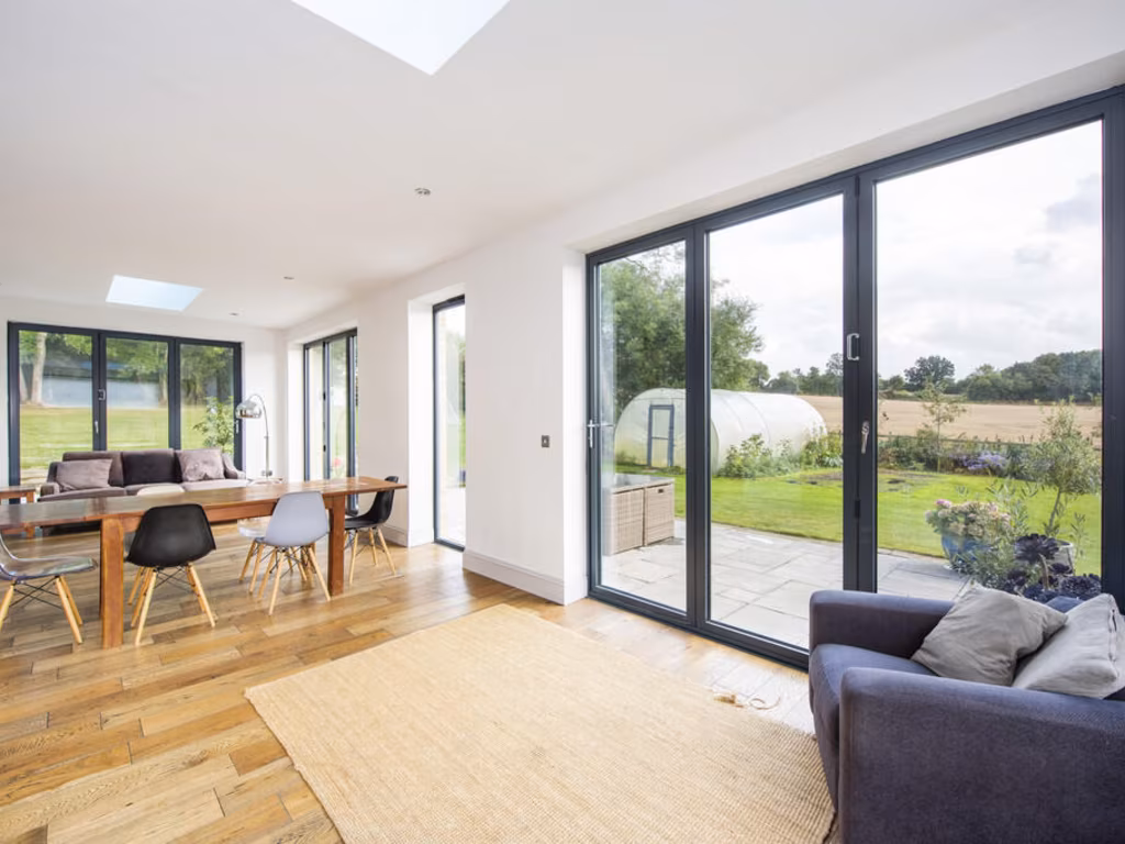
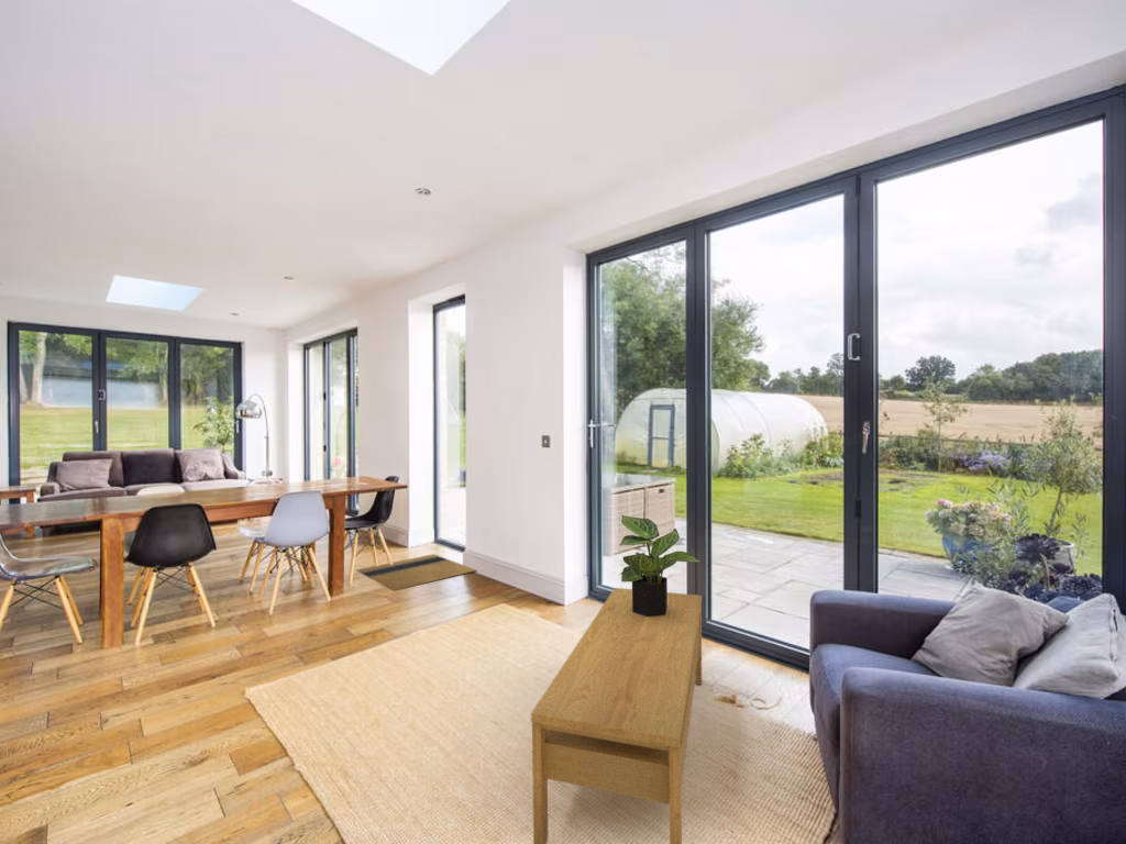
+ coffee table (638, 691)
+ door mat (416, 569)
+ potted plant (651, 564)
